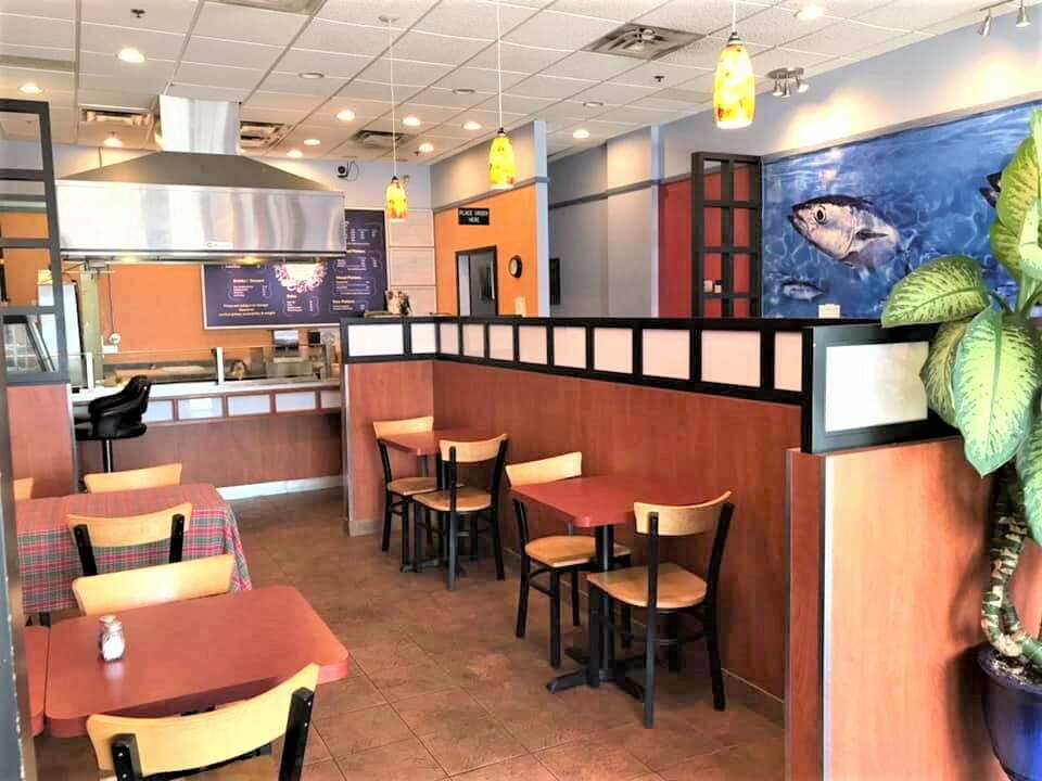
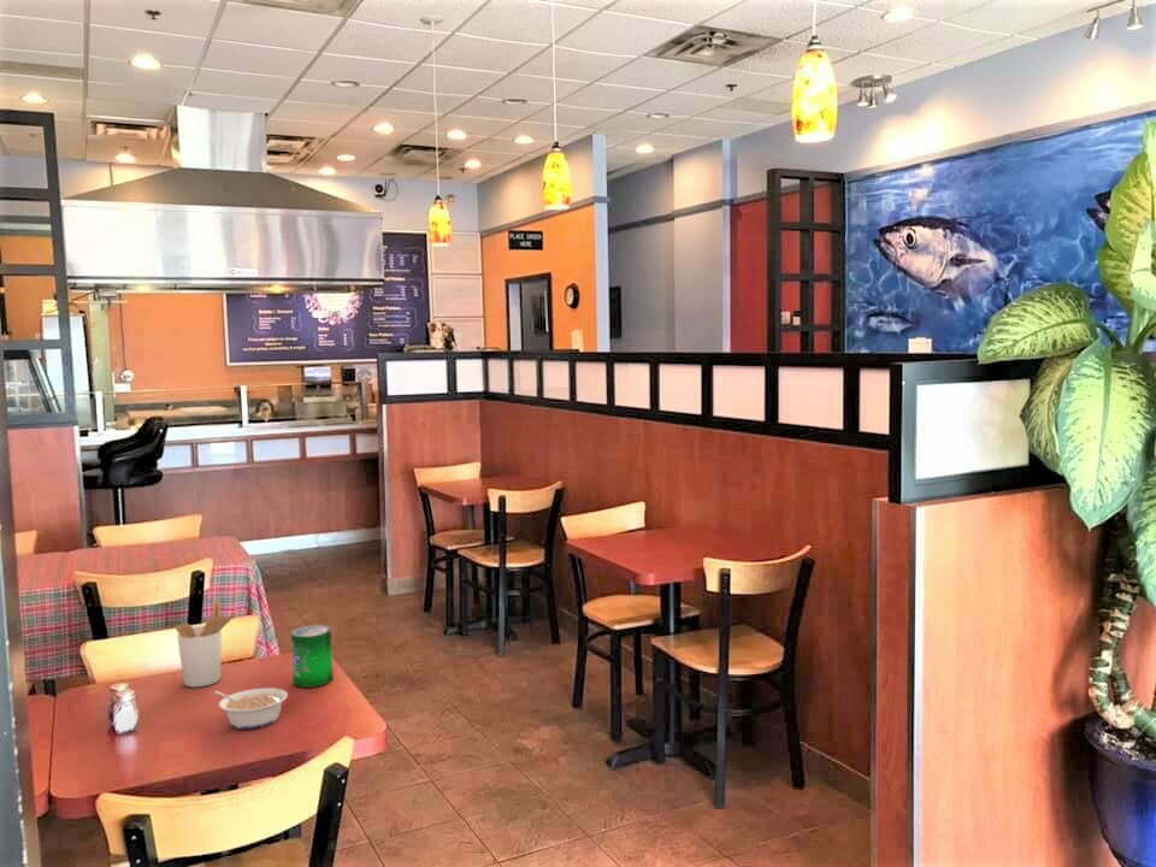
+ utensil holder (207, 645)
+ beverage can (312, 655)
+ legume (250, 708)
